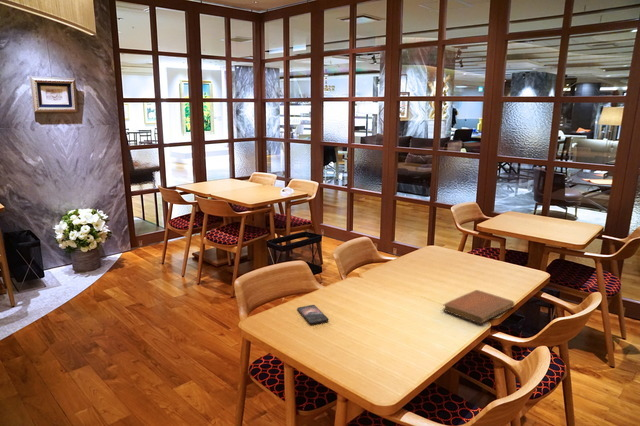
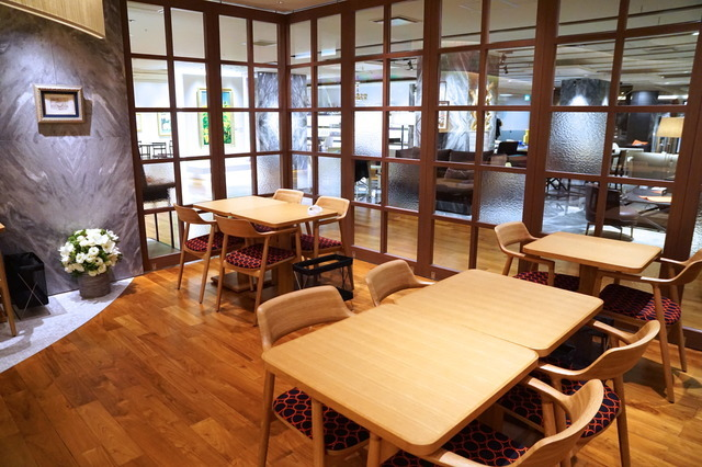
- smartphone (312, 314)
- notebook (478, 305)
